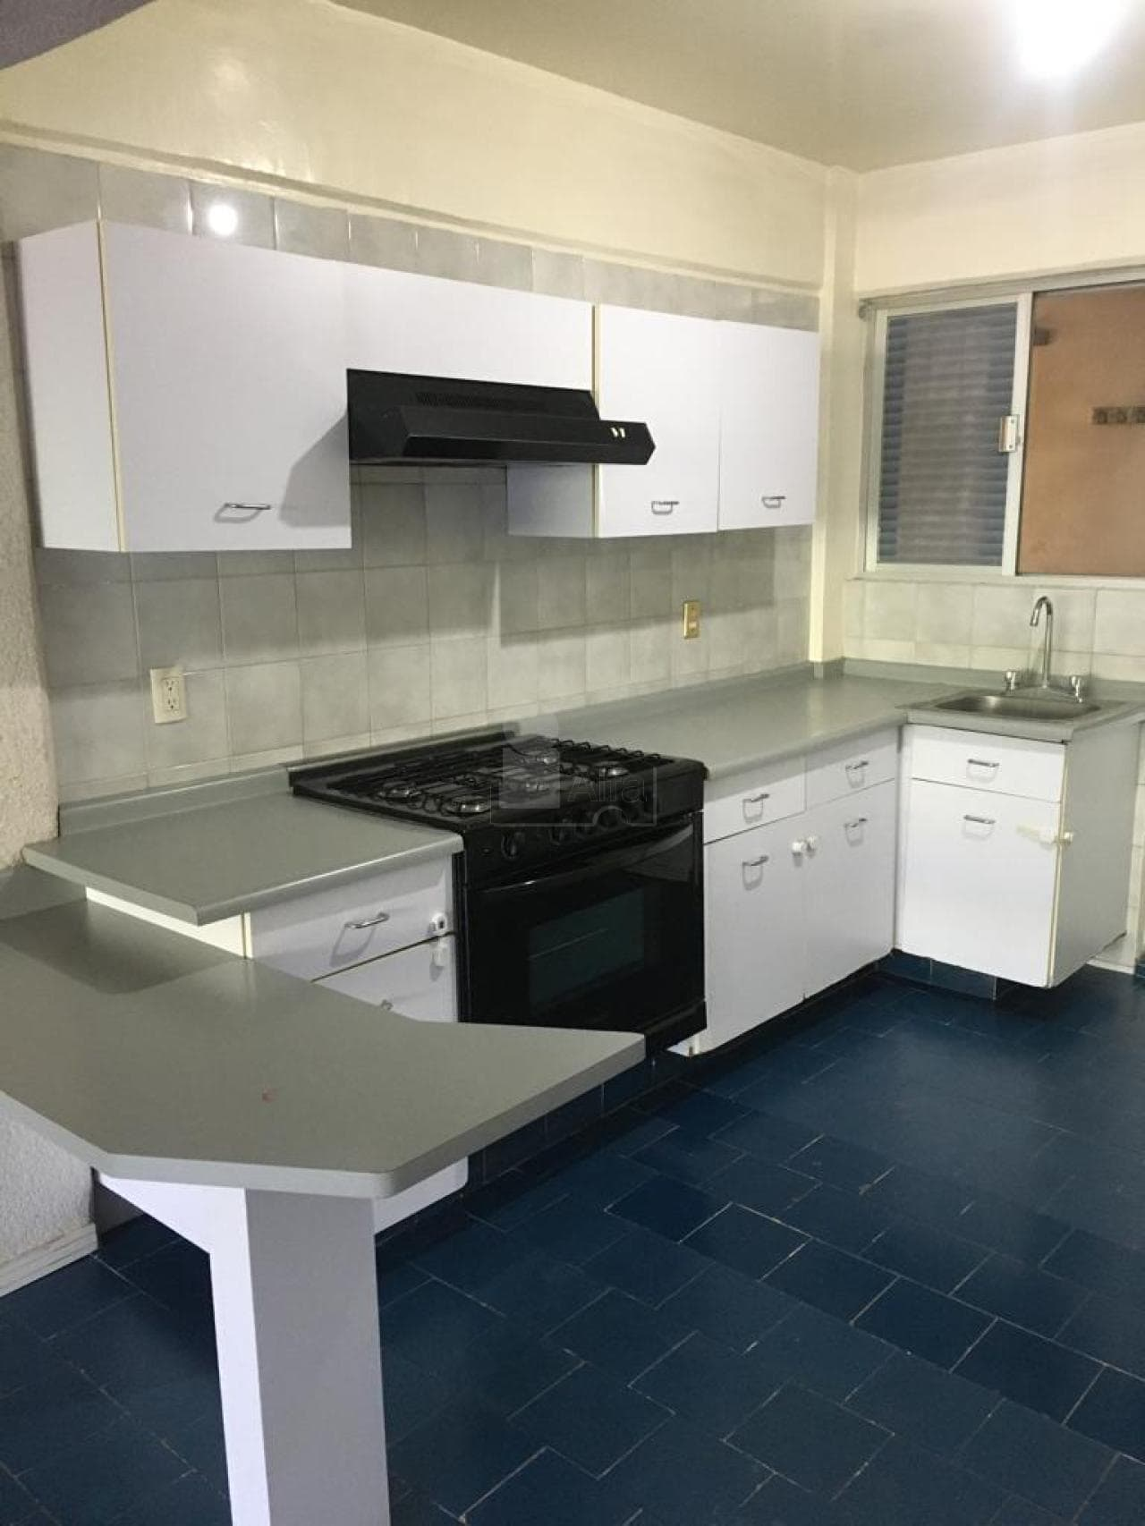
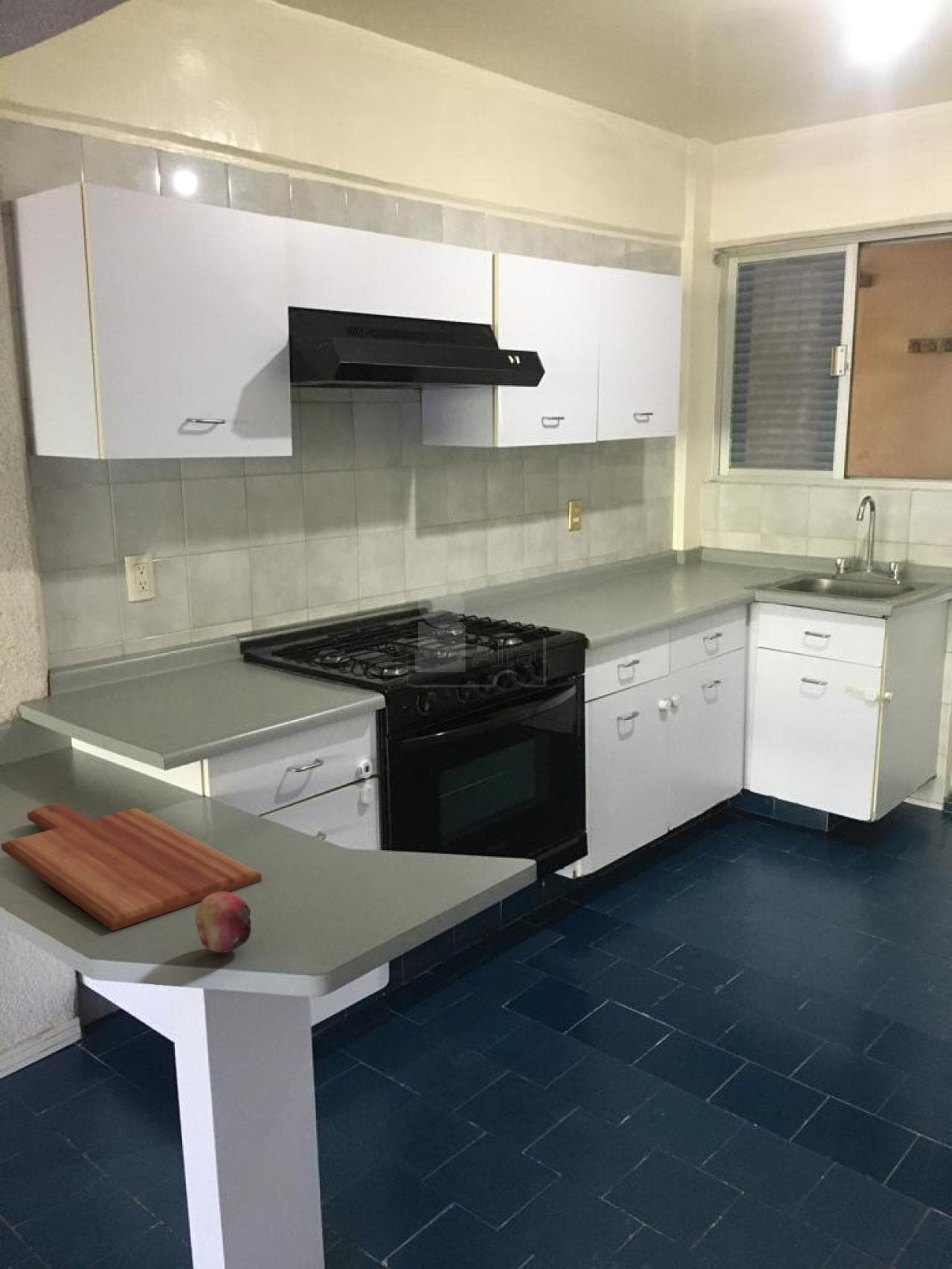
+ cutting board (122, 858)
+ fruit (223, 922)
